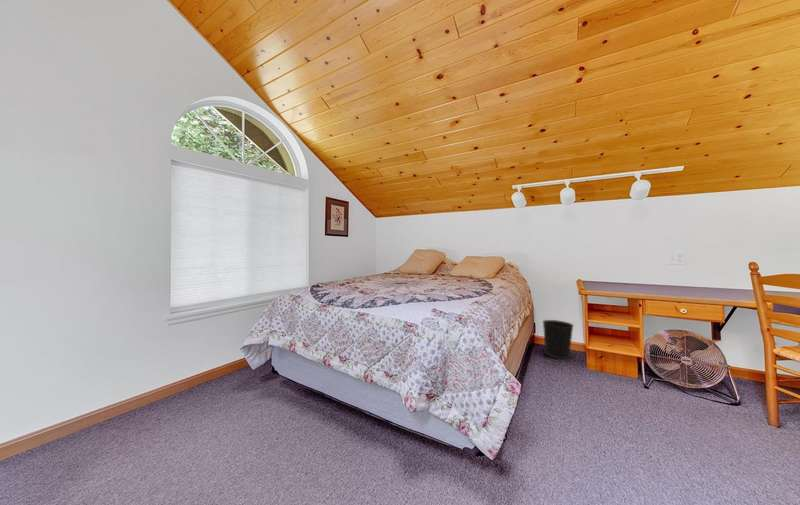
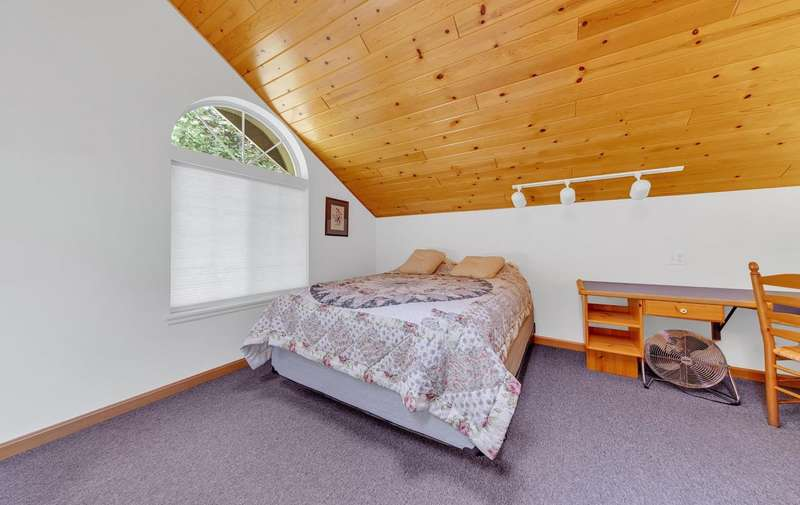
- wastebasket (557, 339)
